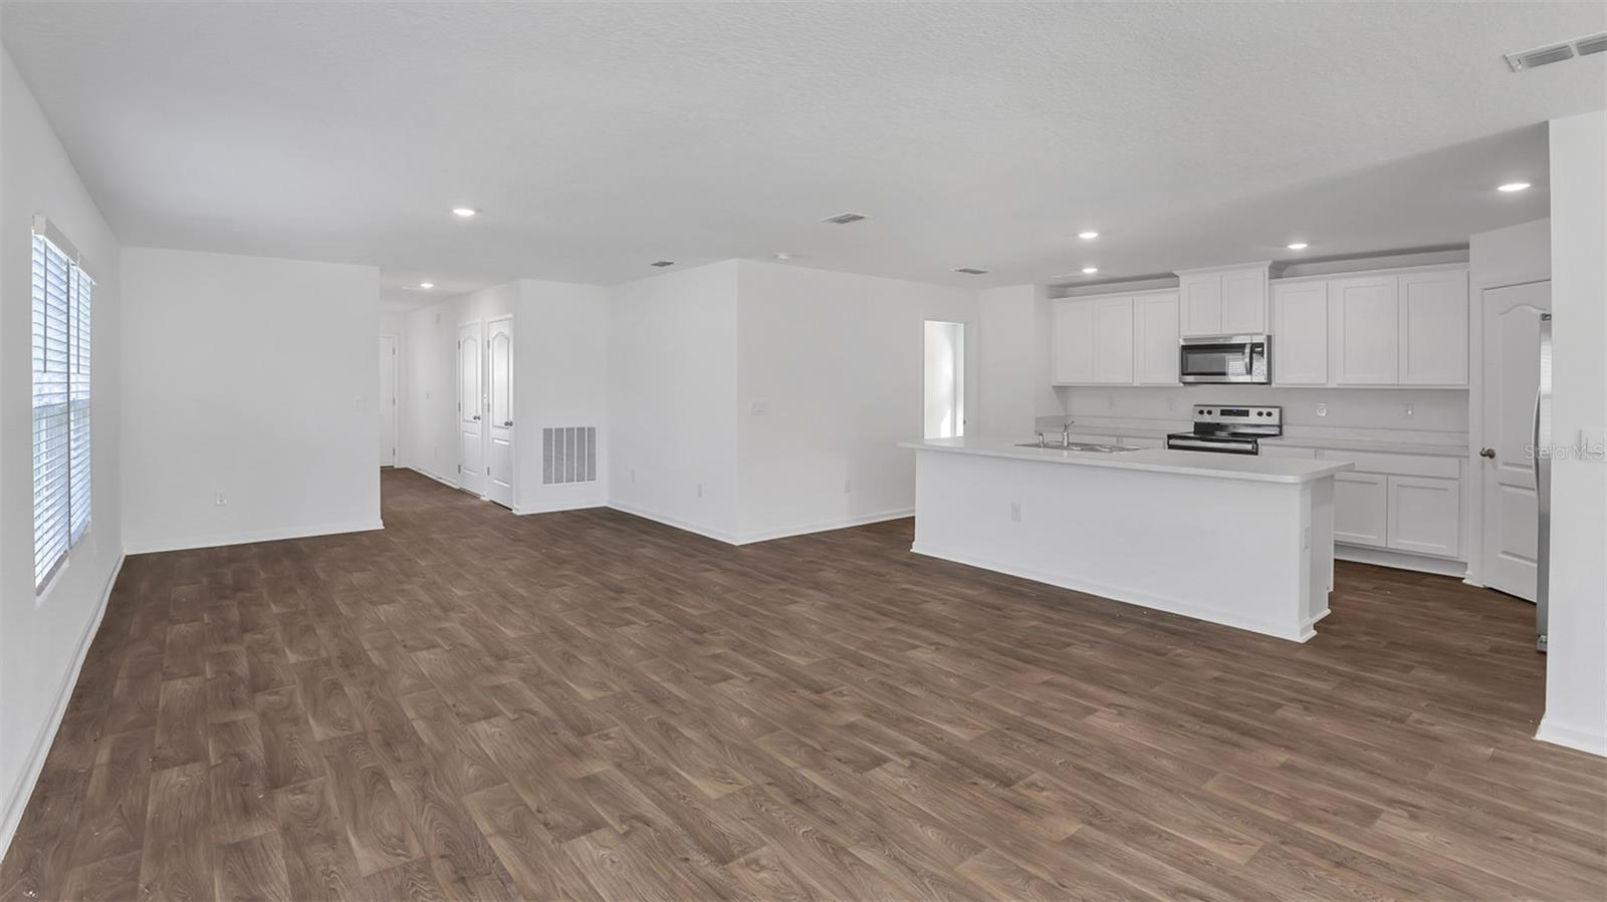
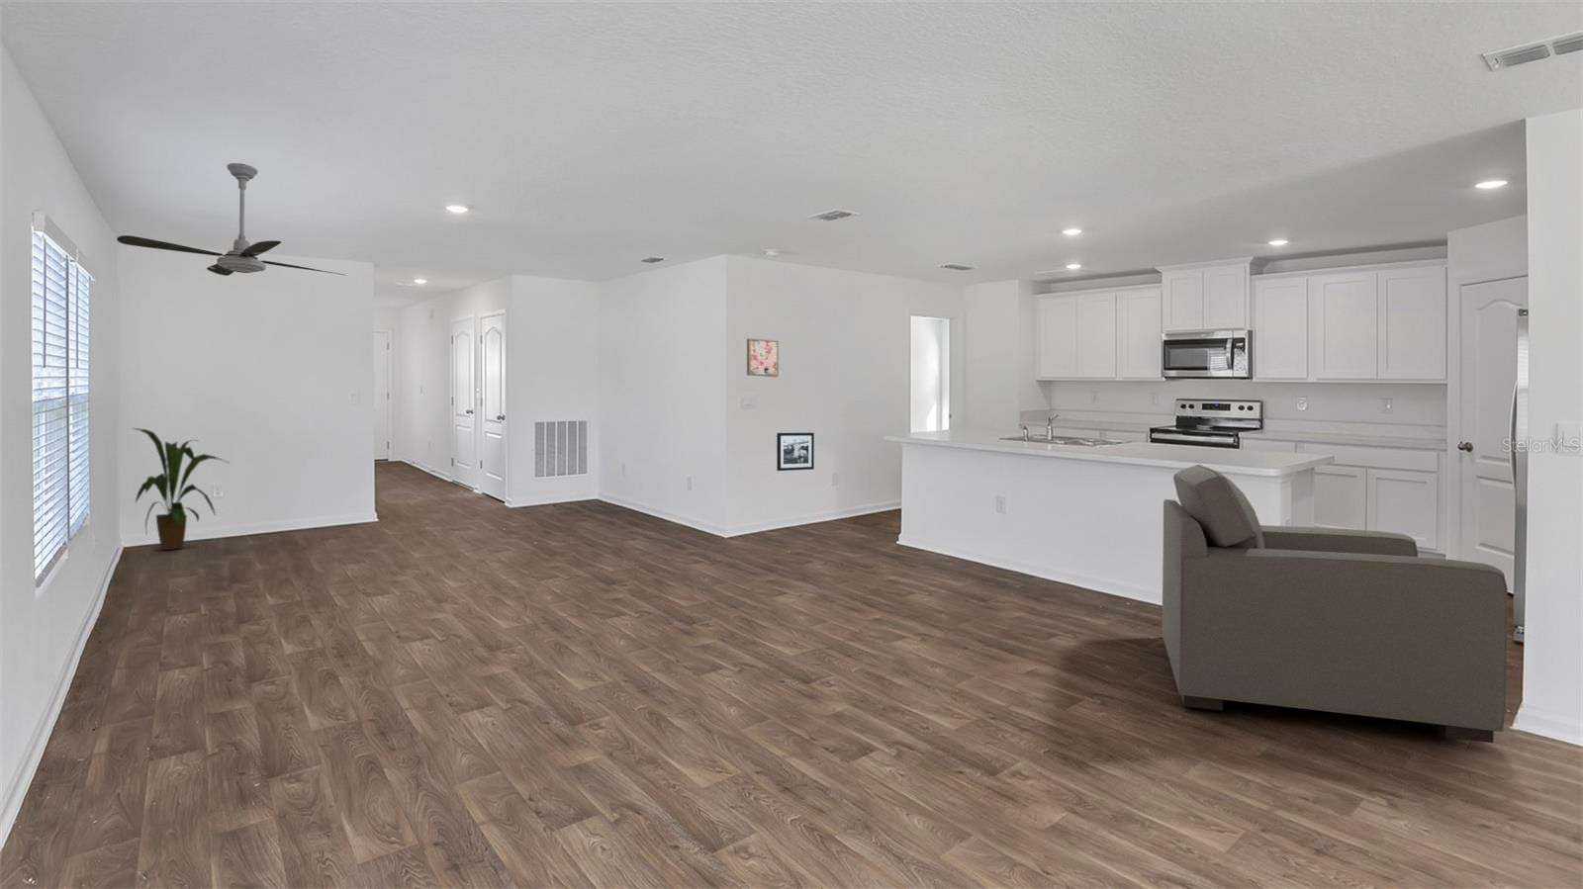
+ chair (1304, 576)
+ house plant (184, 488)
+ wall art (762, 356)
+ picture frame (796, 451)
+ ceiling fan (240, 217)
